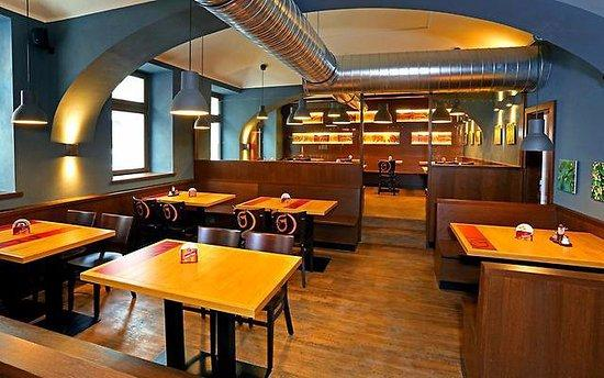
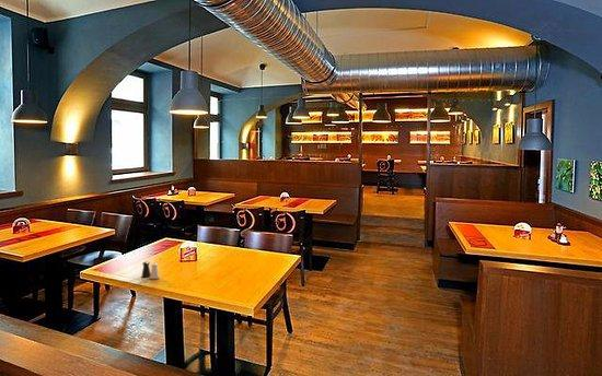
+ salt and pepper shaker (149, 269)
